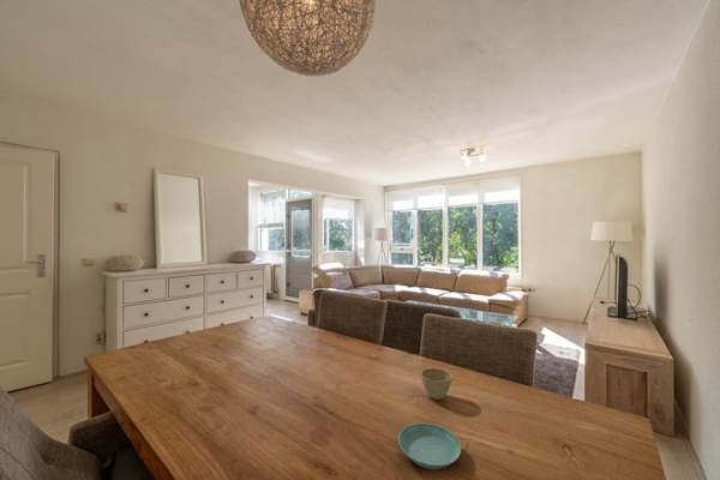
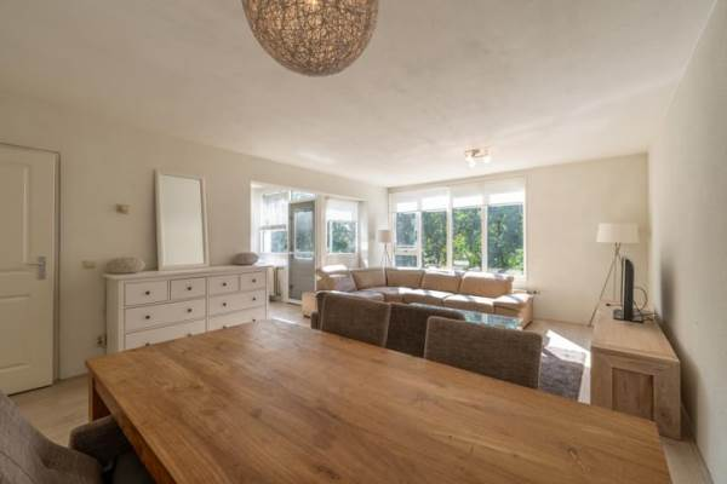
- saucer (428, 446)
- flower pot (436, 384)
